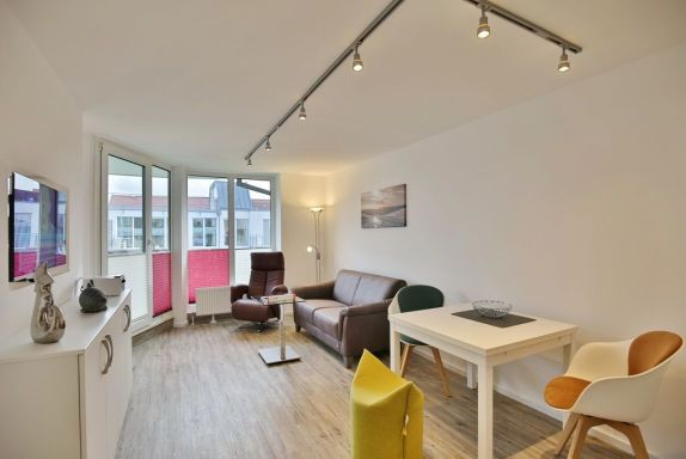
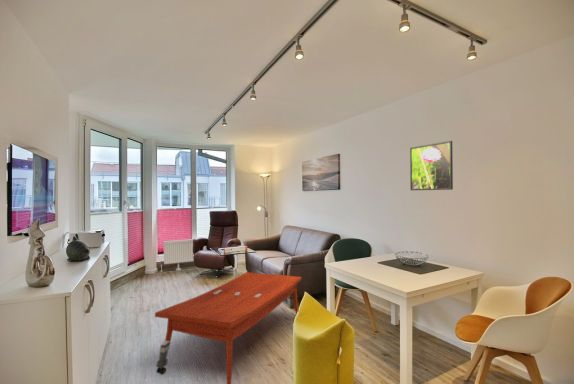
+ coffee table (239, 315)
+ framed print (429, 167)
